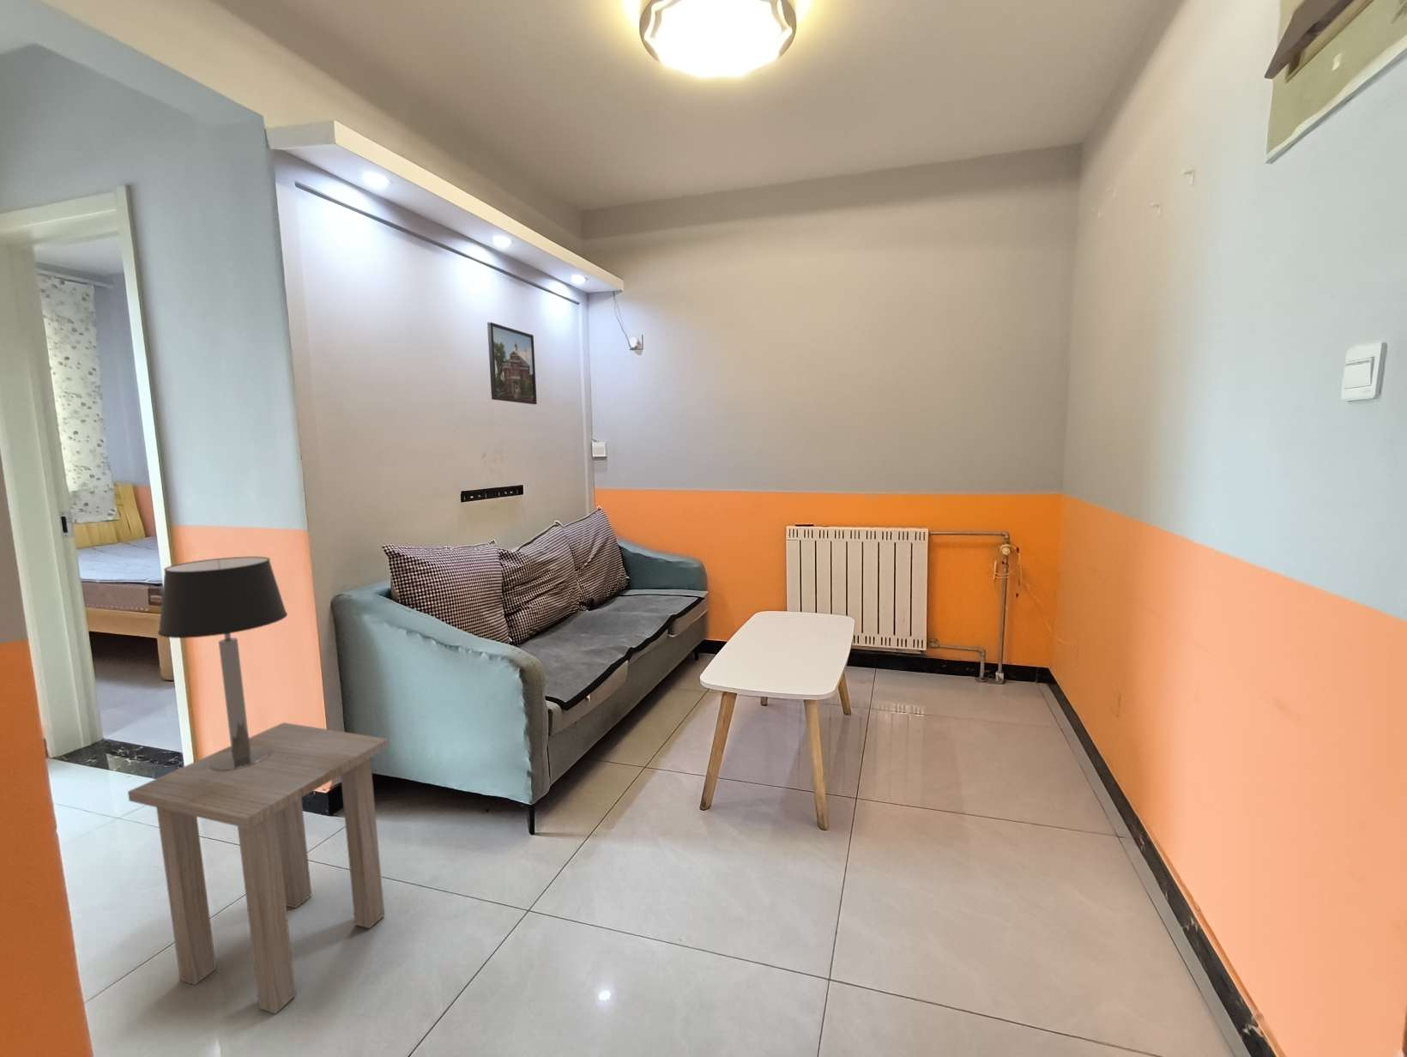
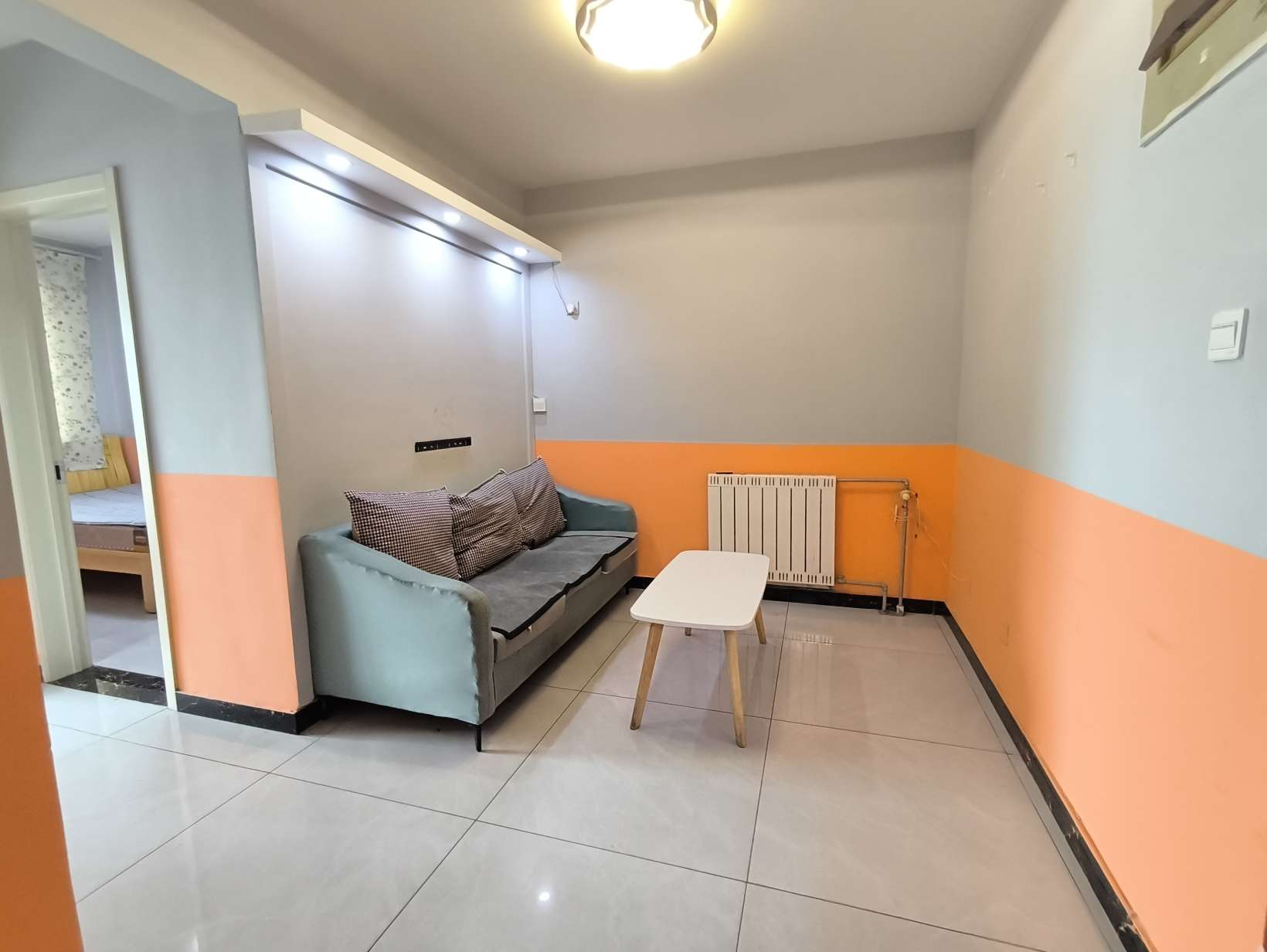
- table lamp (230, 662)
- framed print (513, 365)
- side table (278, 856)
